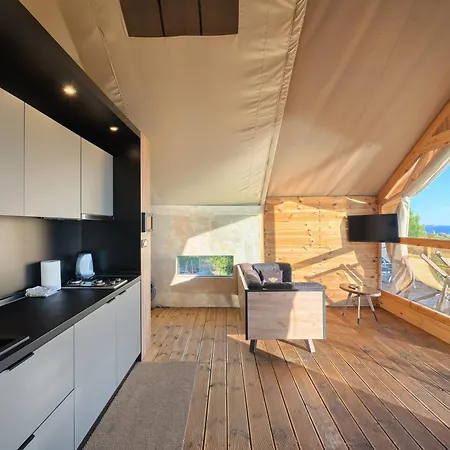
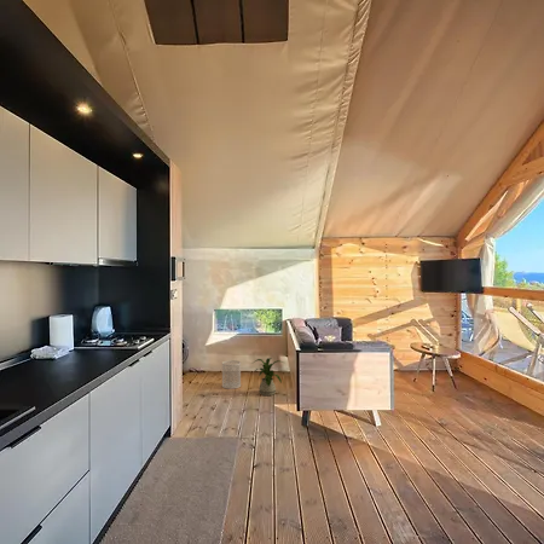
+ house plant (268, 372)
+ wastebasket (231, 374)
